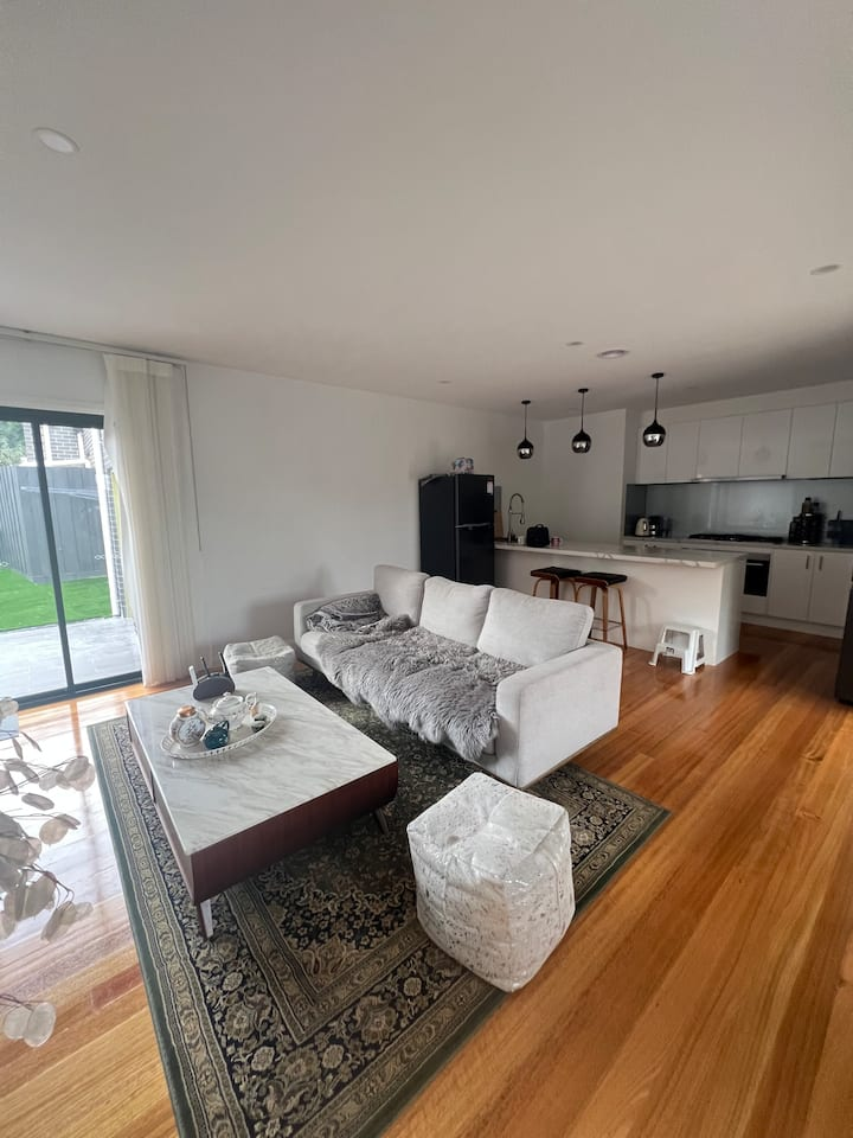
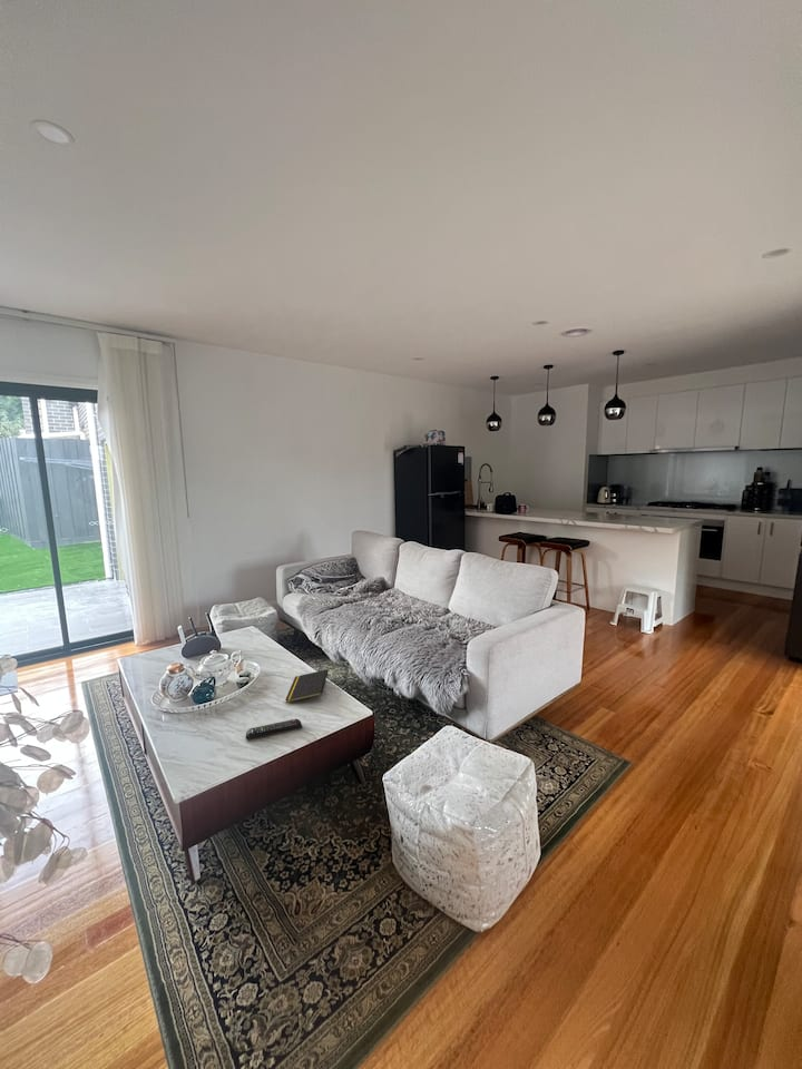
+ notepad (307, 685)
+ remote control (274, 728)
